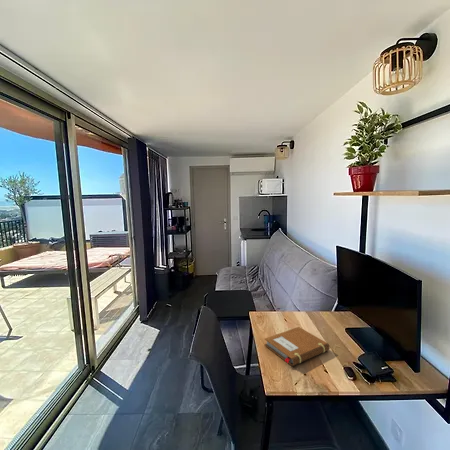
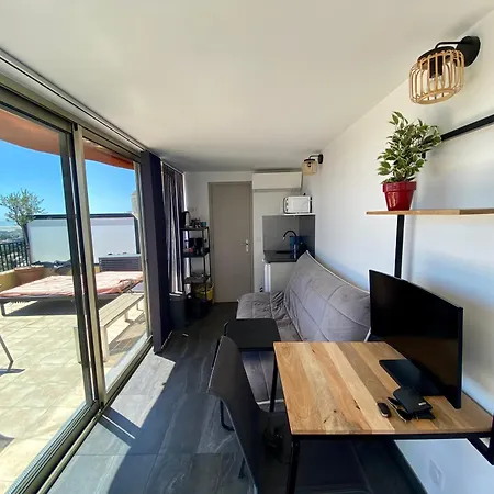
- notebook (295, 345)
